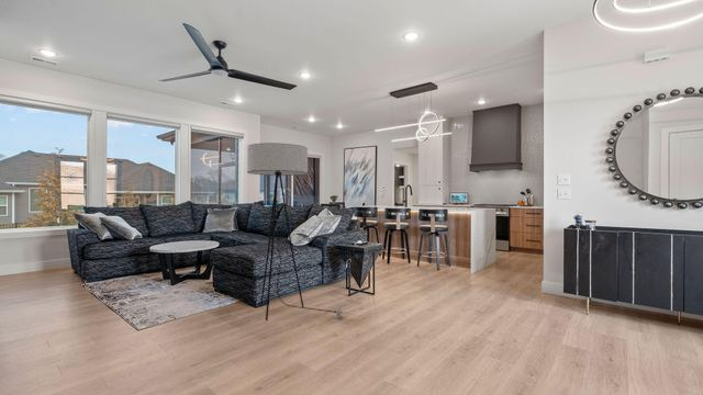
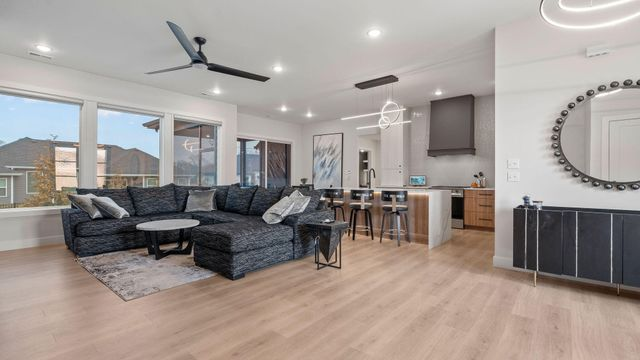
- floor lamp (289, 232)
